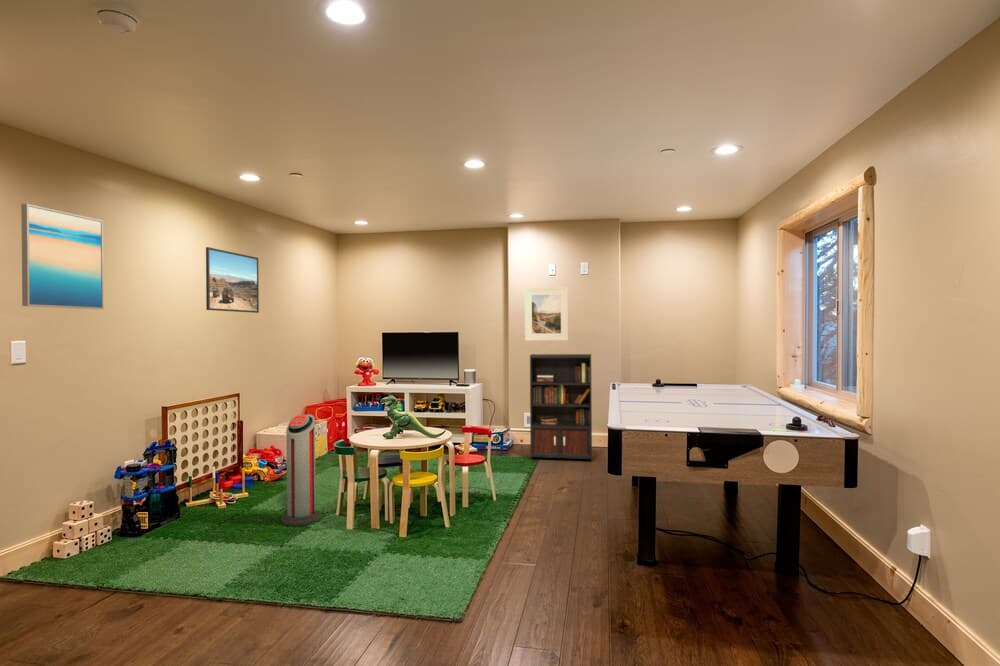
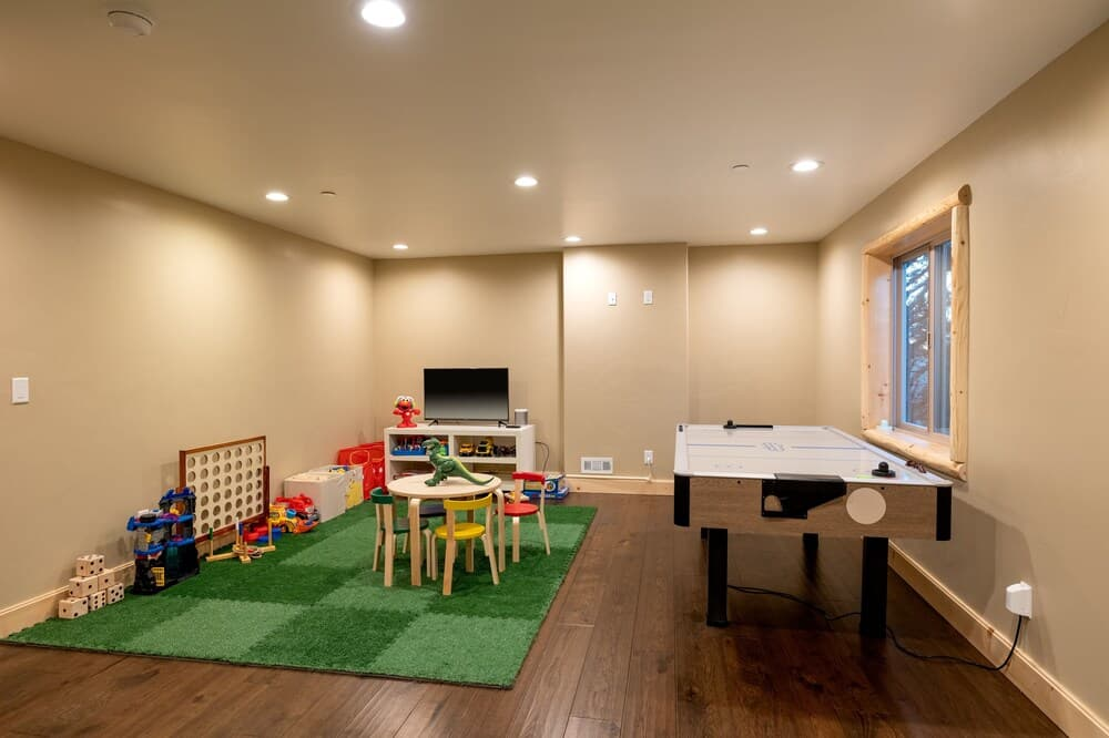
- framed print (234, 282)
- bookcase (570, 404)
- wall art (65, 260)
- air purifier (301, 467)
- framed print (546, 314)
